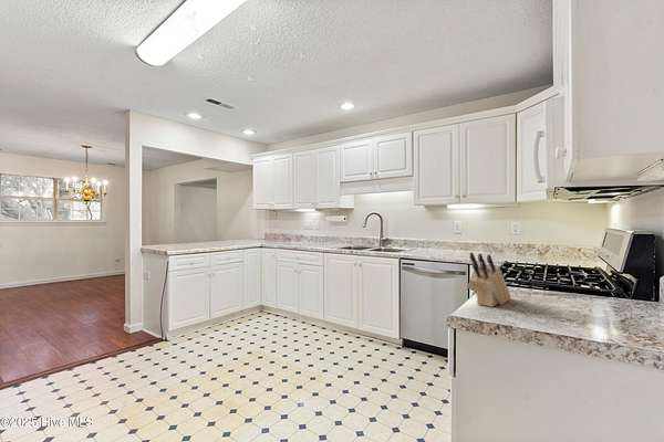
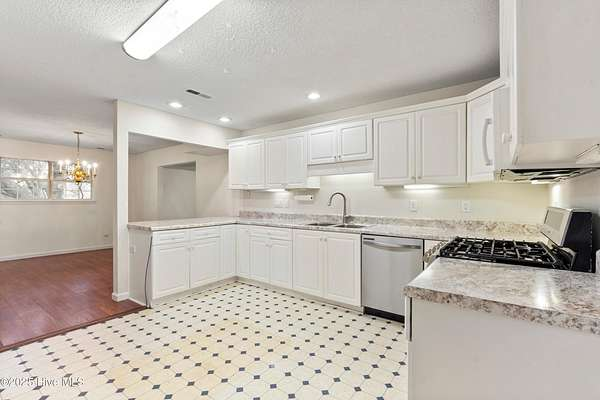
- knife block (489, 276)
